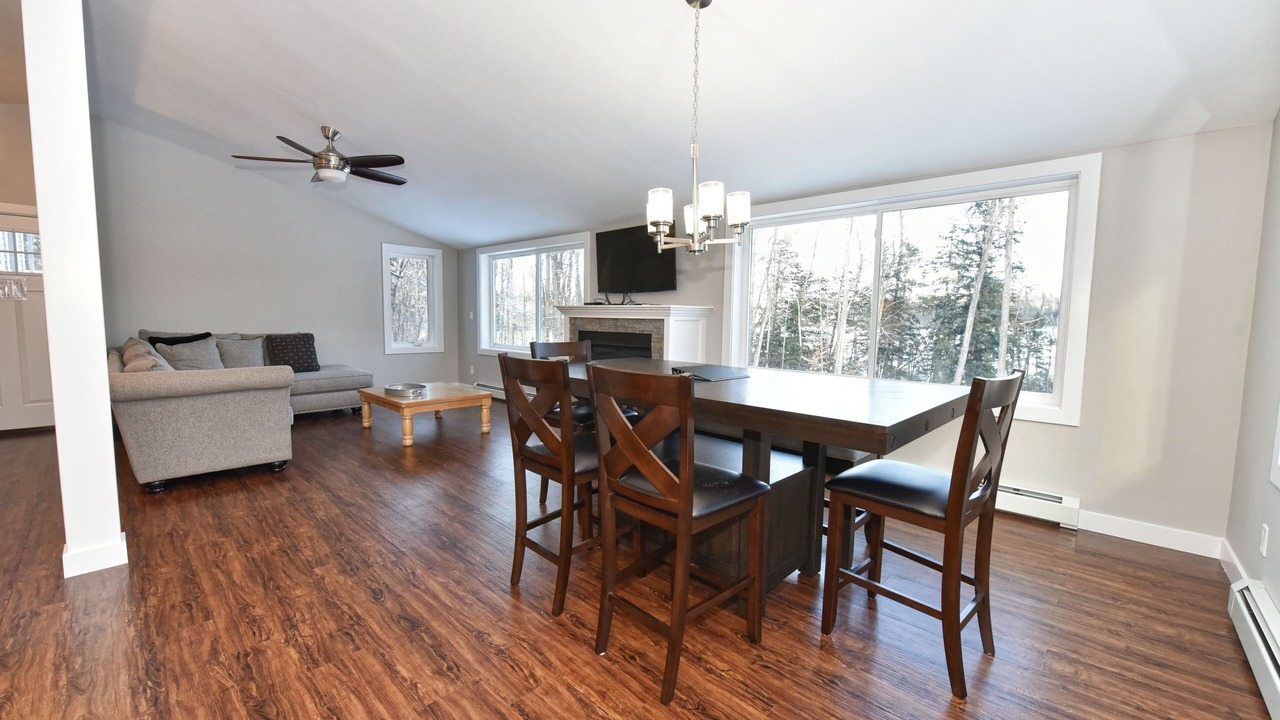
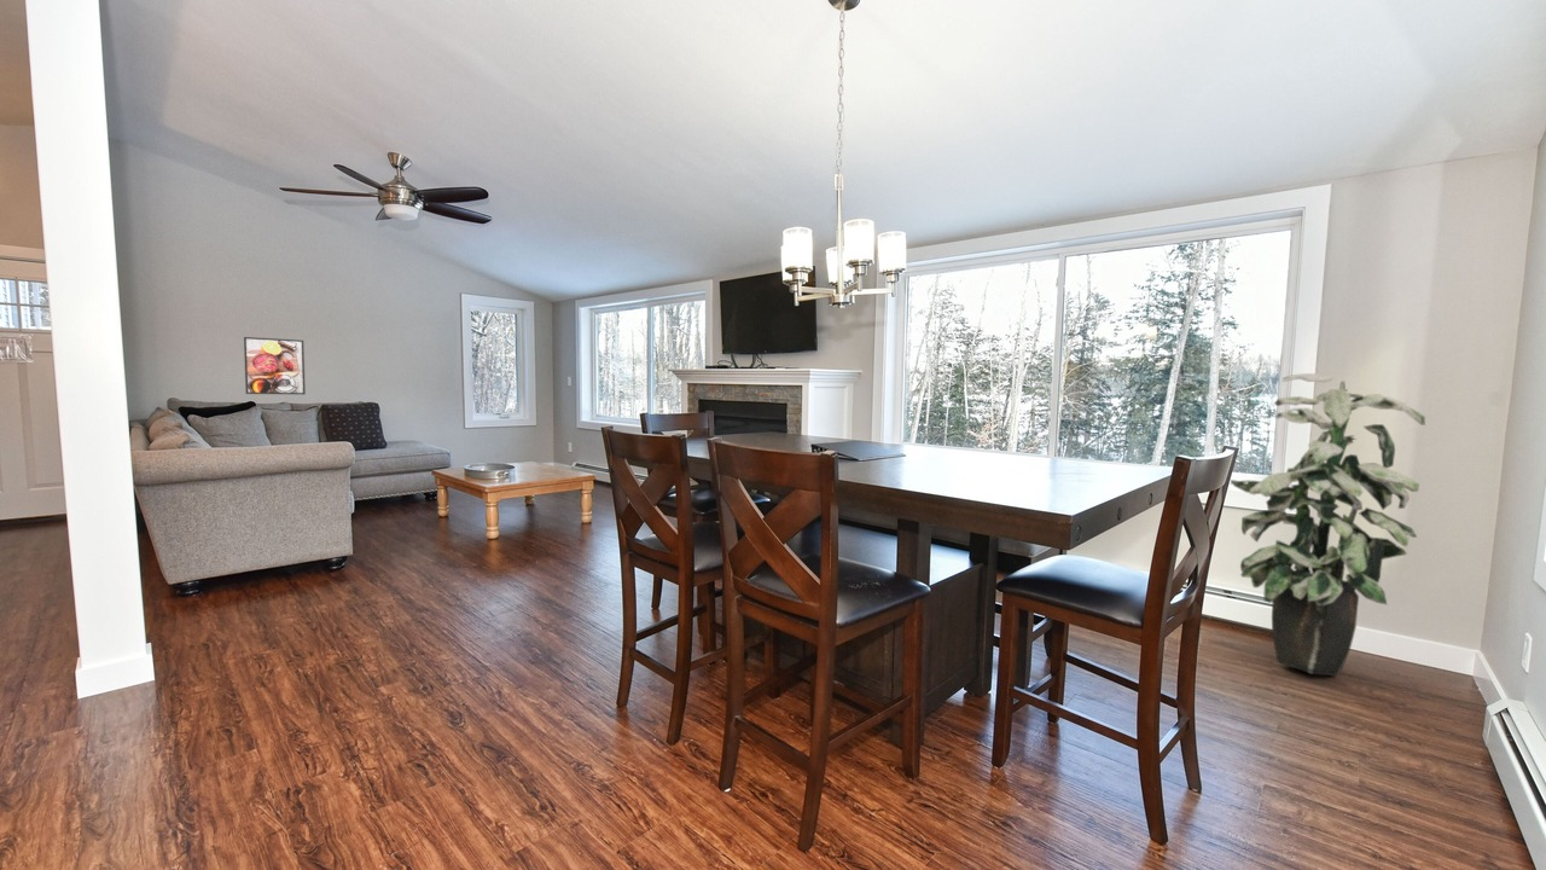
+ indoor plant (1313, 521)
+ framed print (274, 366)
